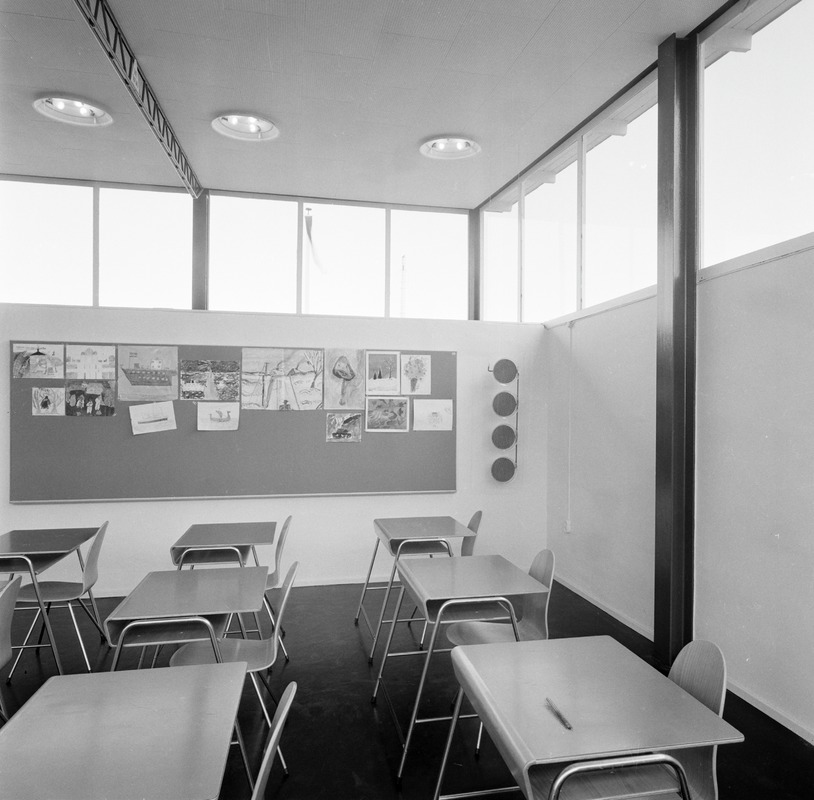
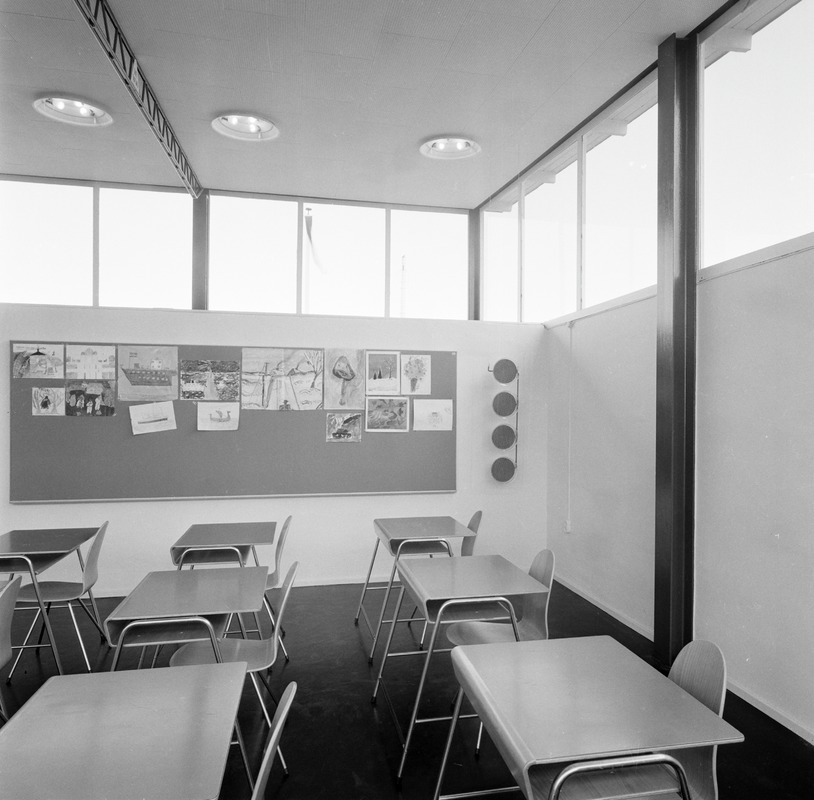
- pen (557, 711)
